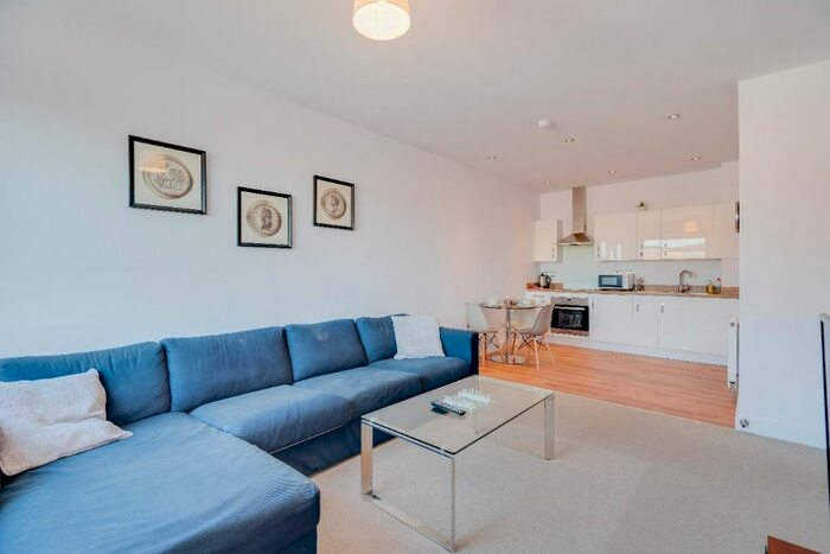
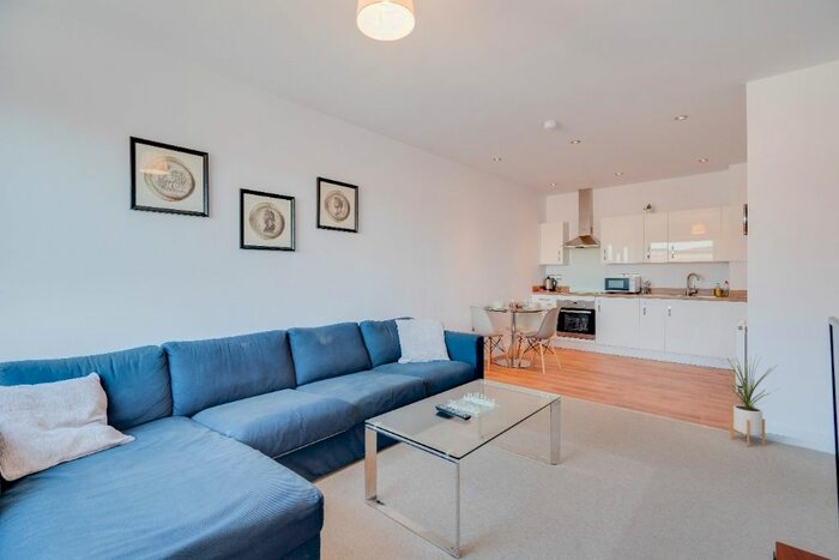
+ house plant (748, 397)
